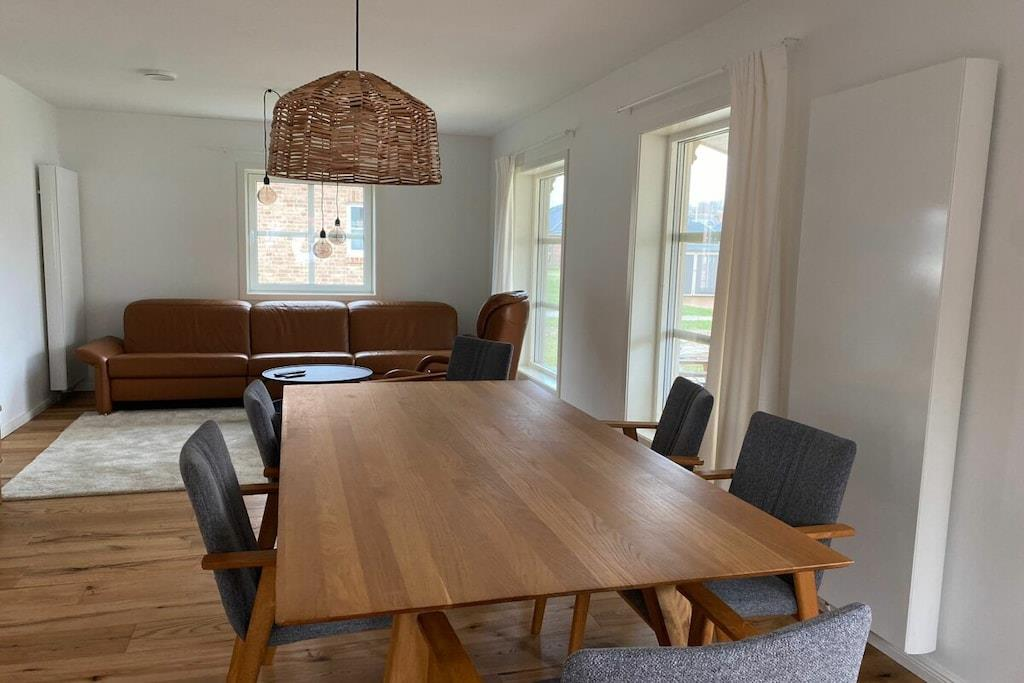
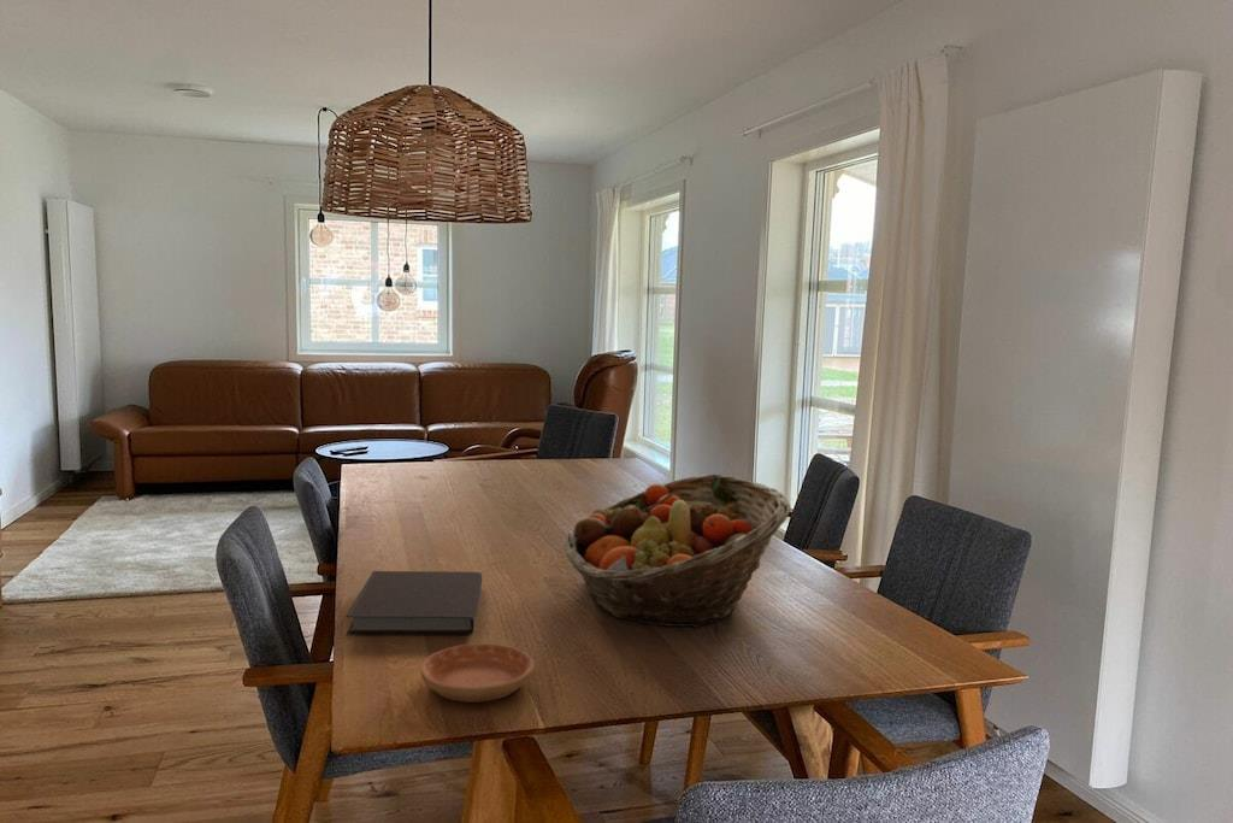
+ fruit basket (673, 541)
+ saucer (477, 674)
+ notebook (419, 600)
